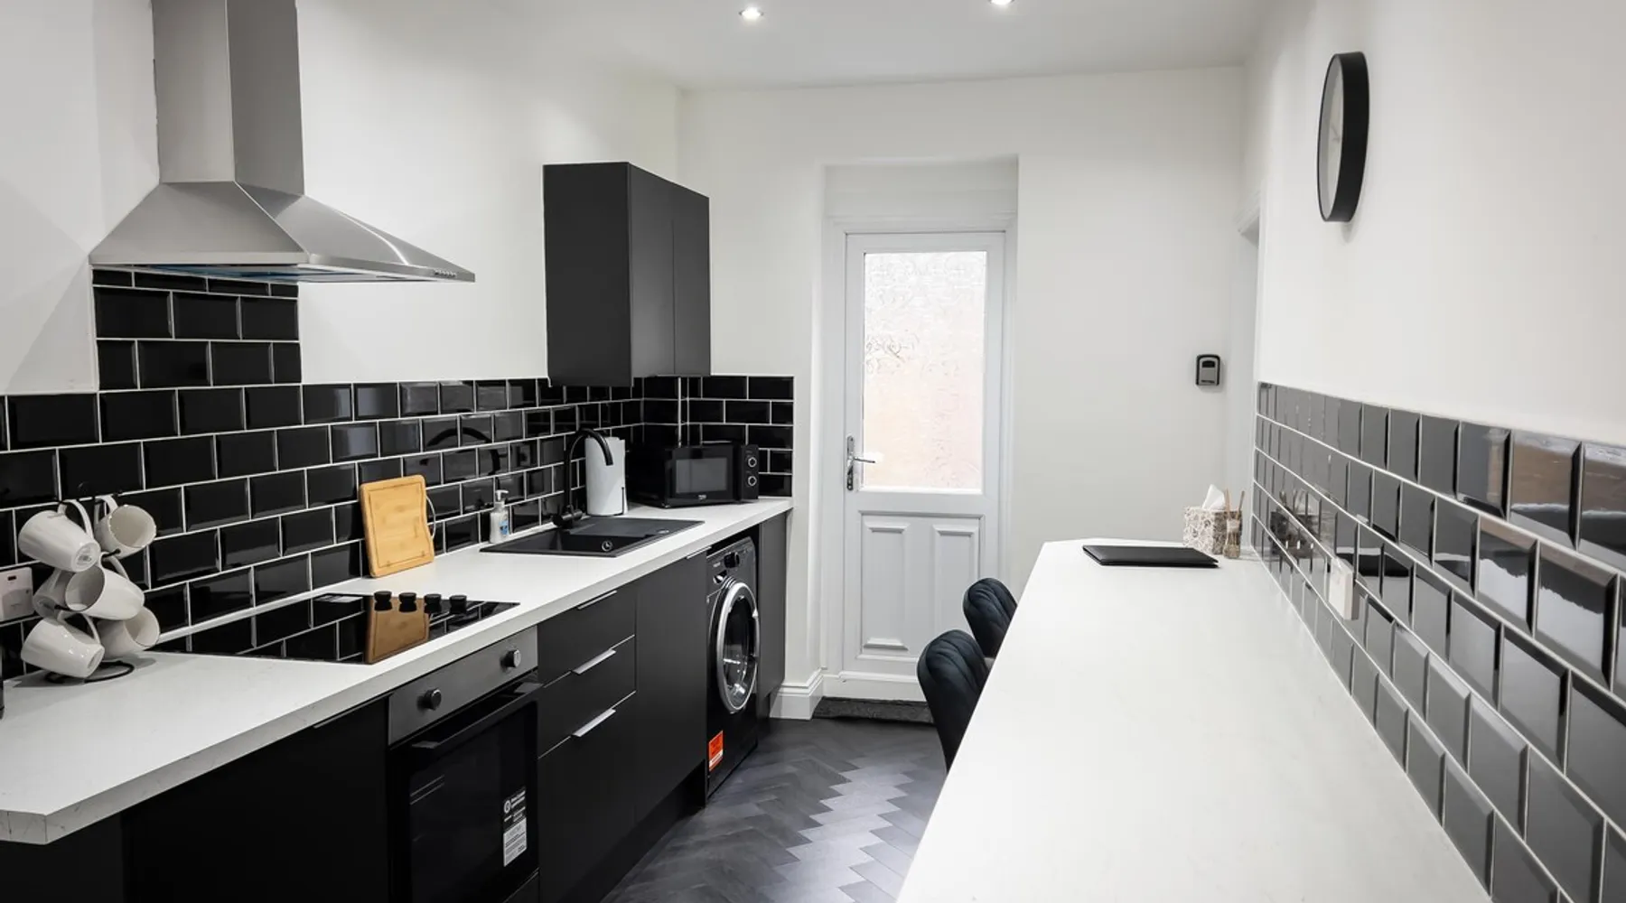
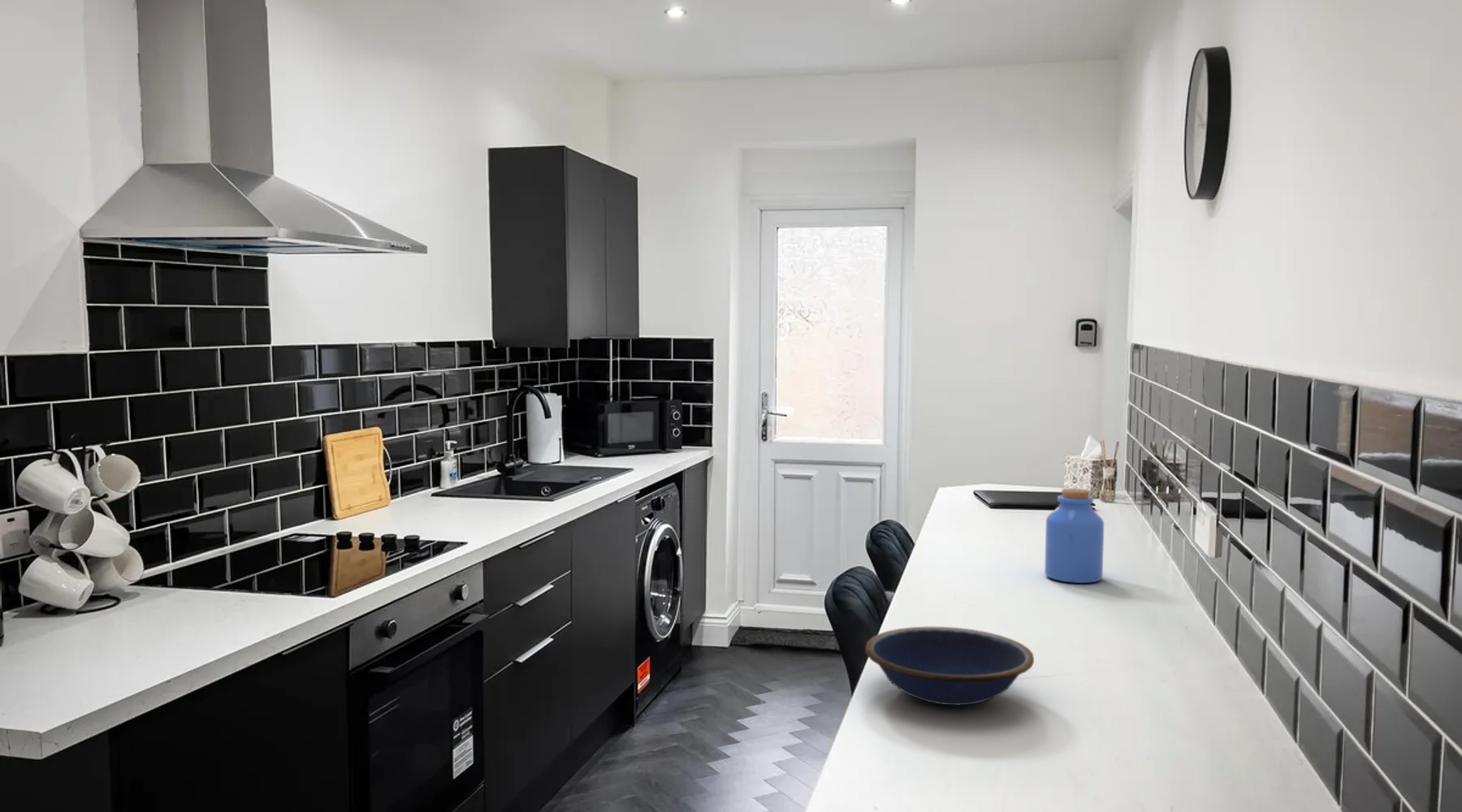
+ jar (1074, 533)
+ bowl (948, 672)
